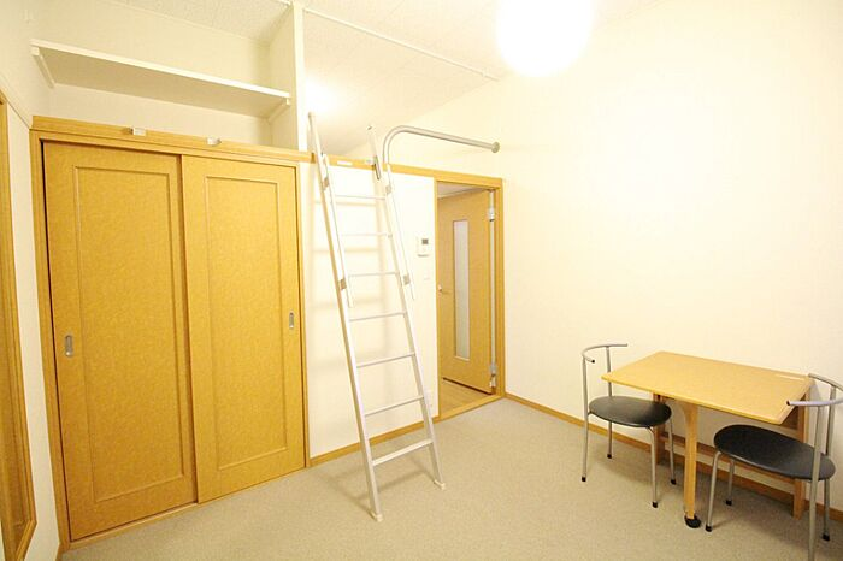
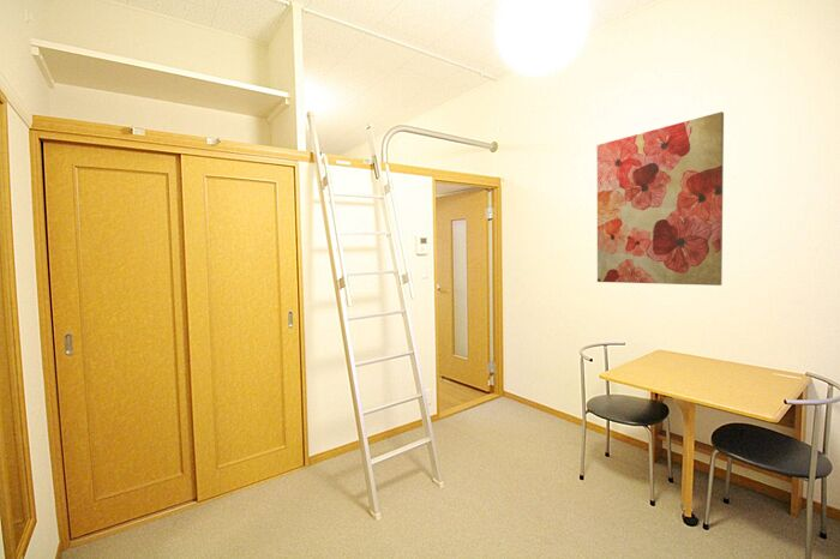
+ wall art (653, 208)
